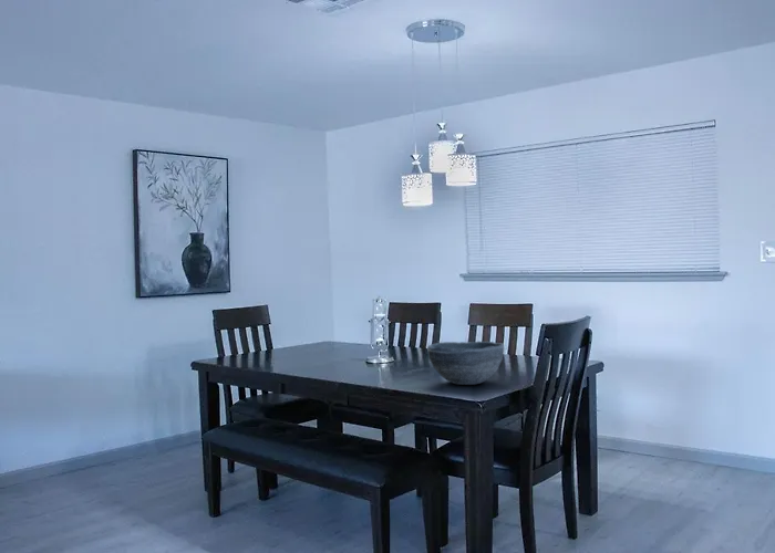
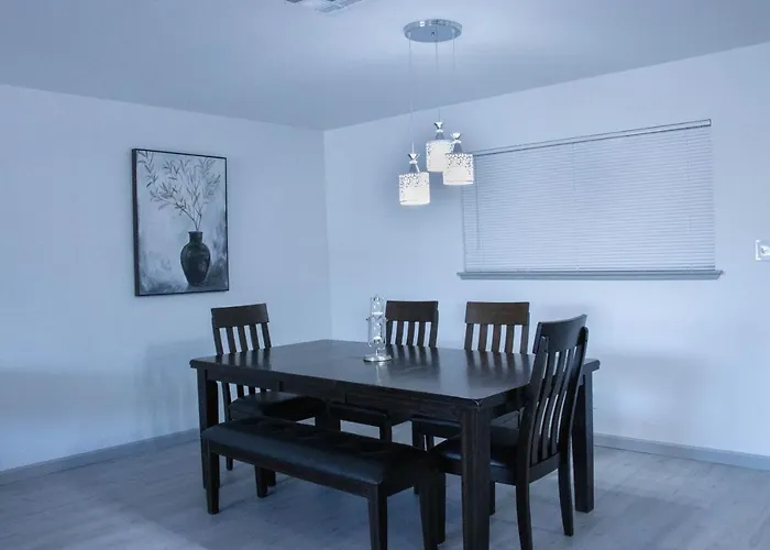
- bowl (465, 363)
